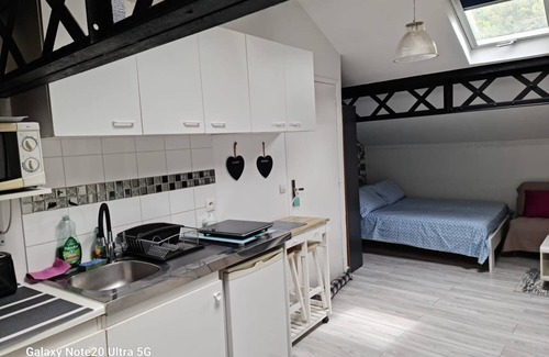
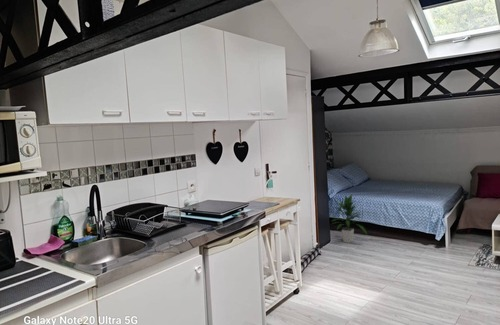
+ indoor plant (348, 218)
